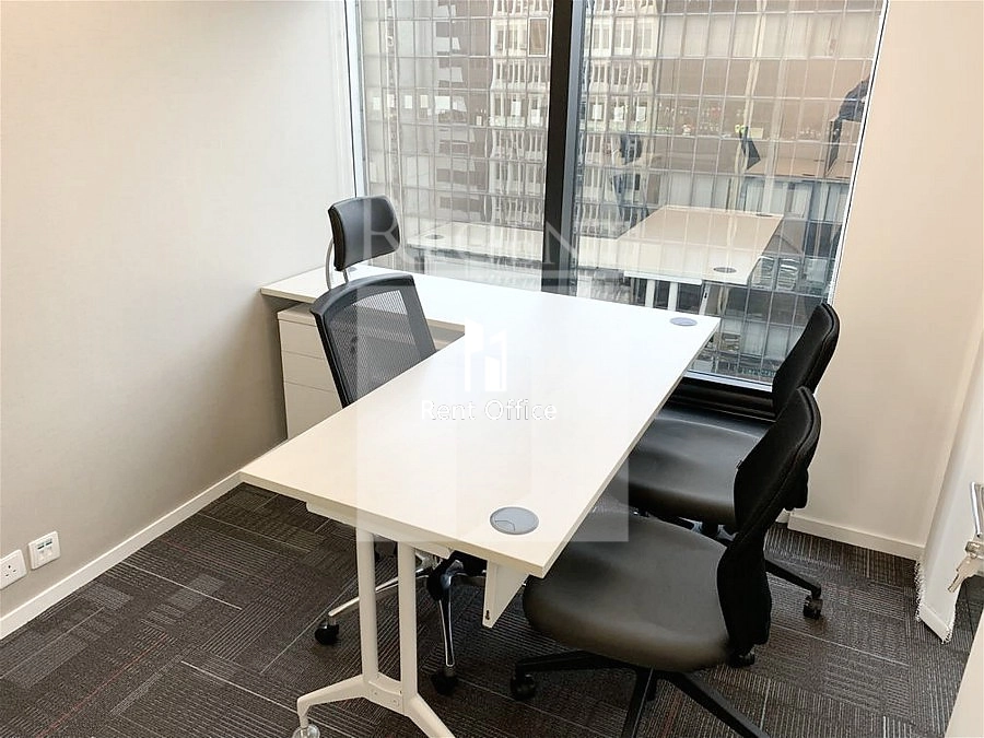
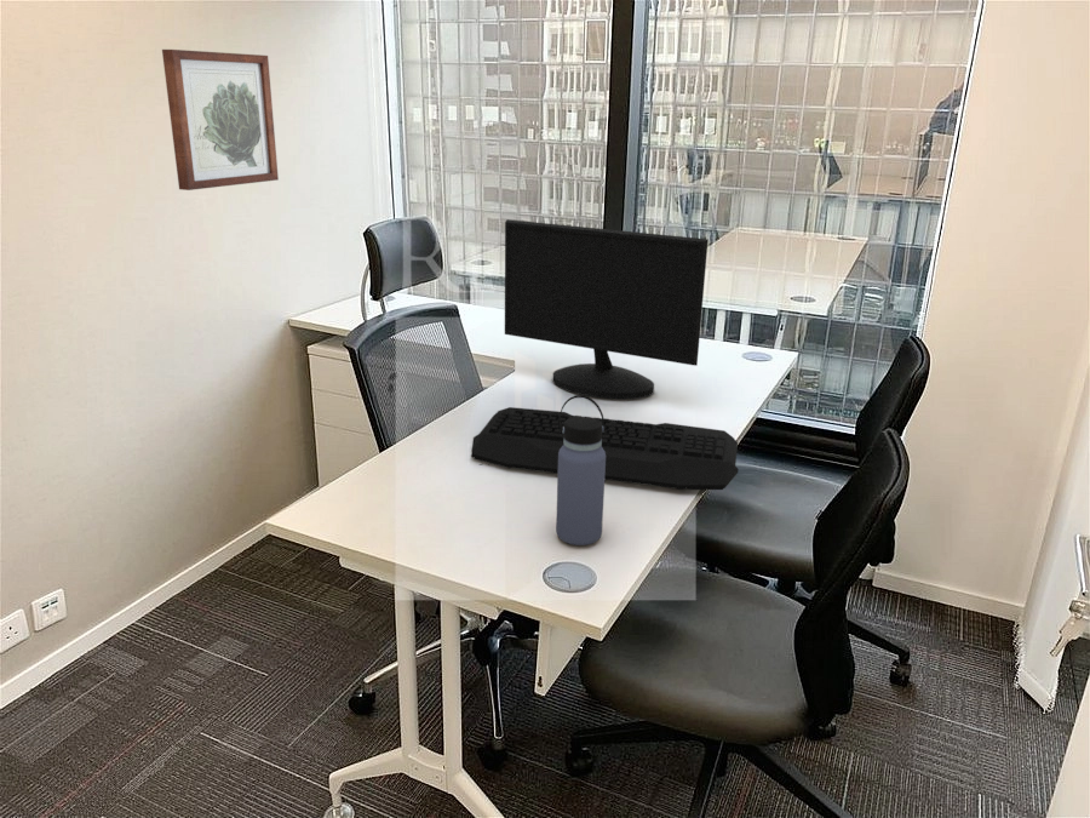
+ wall art (224, 120)
+ keyboard (603, 444)
+ computer monitor (606, 308)
+ water bottle (580, 470)
